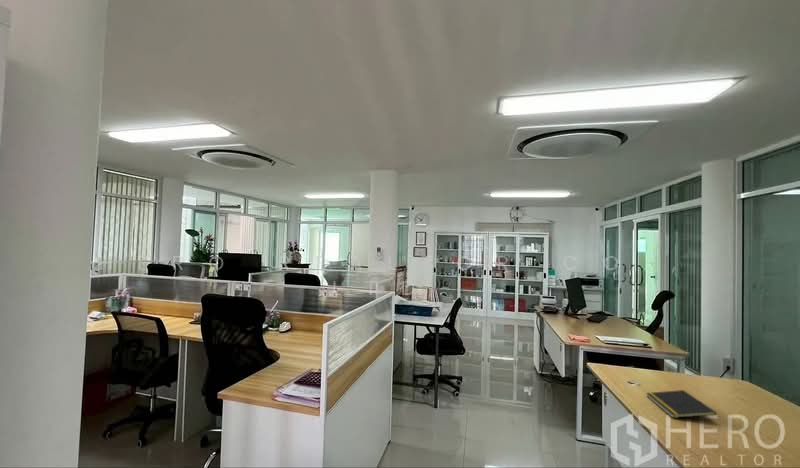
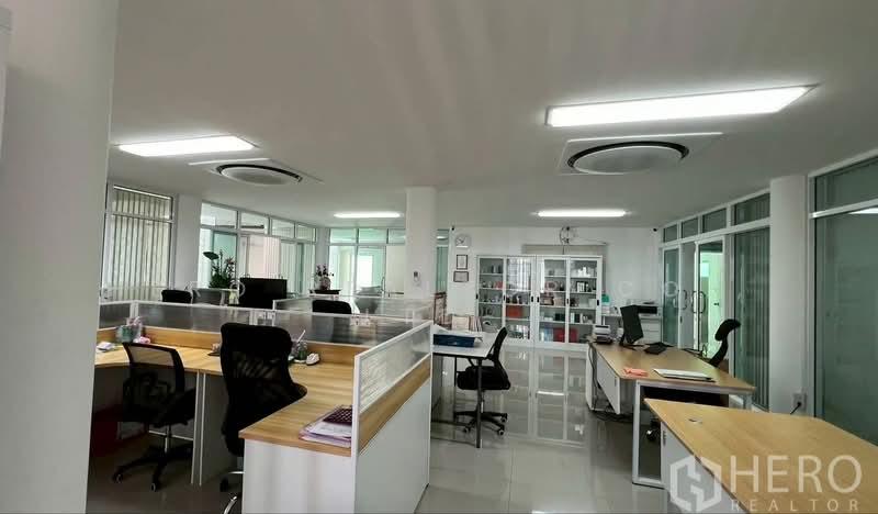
- notepad (678, 403)
